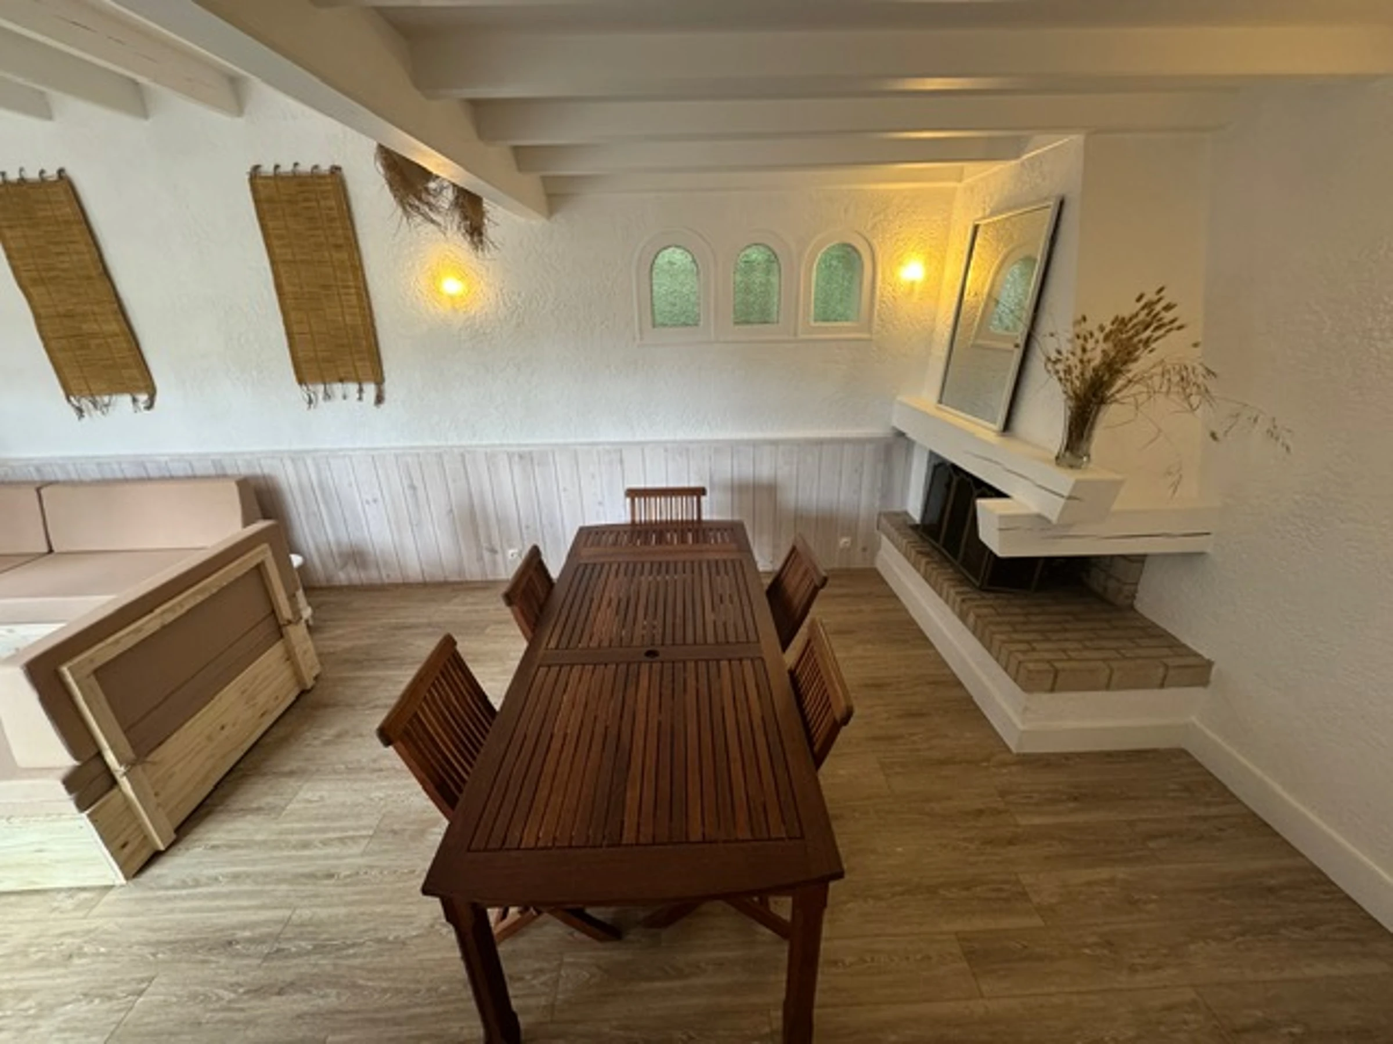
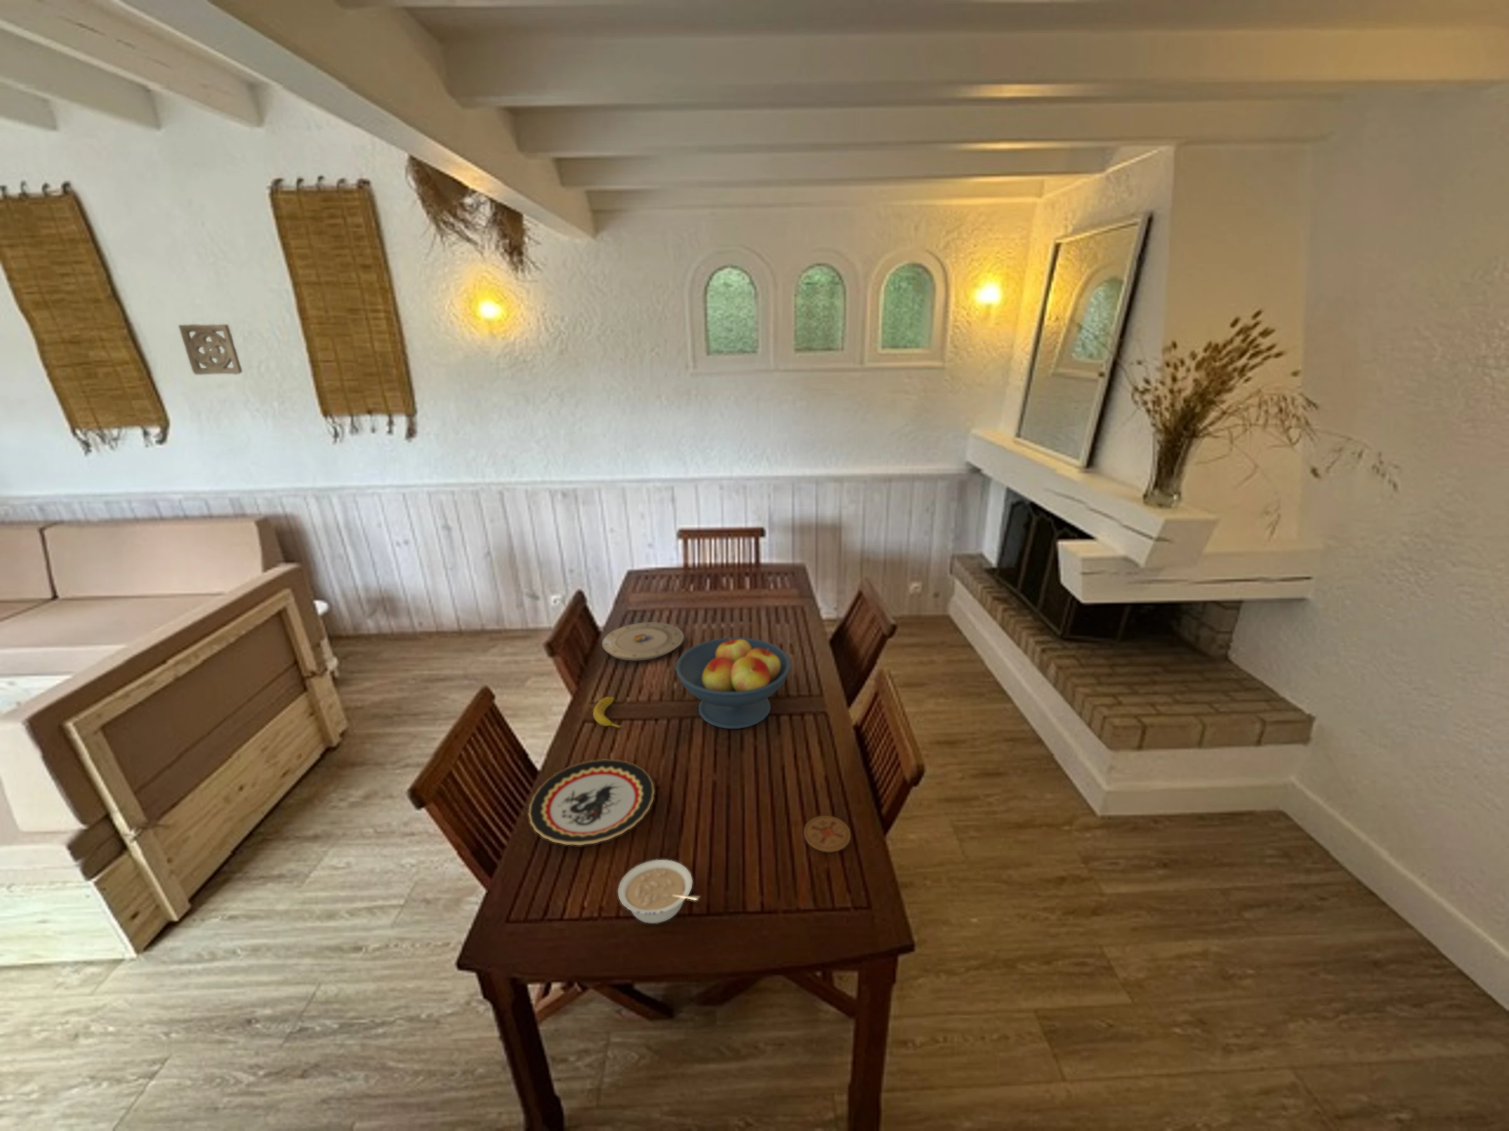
+ fruit bowl (734, 677)
+ wall ornament (211, 350)
+ coaster (827, 833)
+ banana (606, 709)
+ legume (659, 892)
+ plate (593, 801)
+ plate (643, 640)
